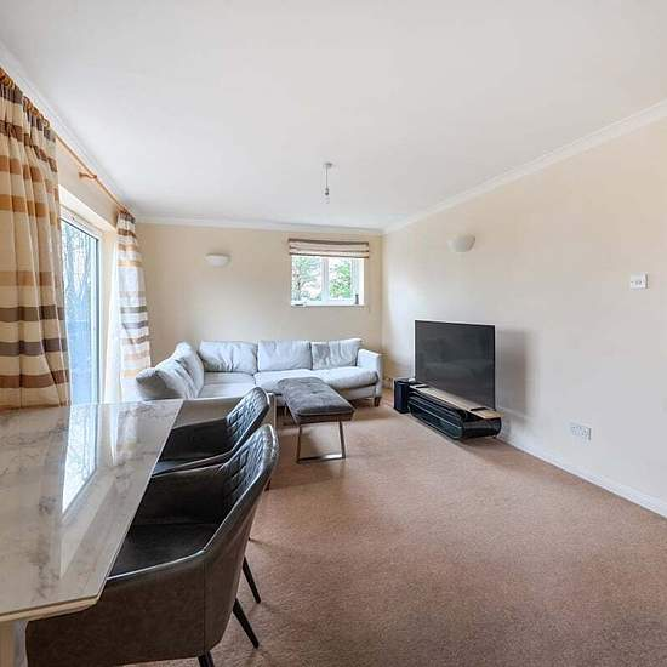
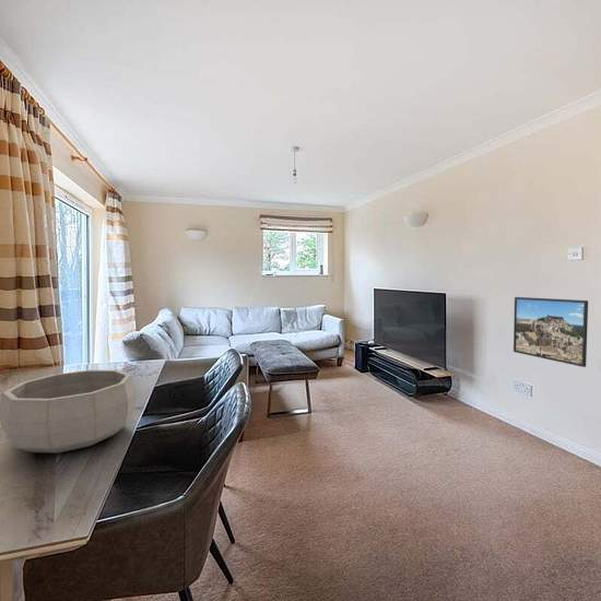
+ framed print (546, 328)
+ decorative bowl (73, 409)
